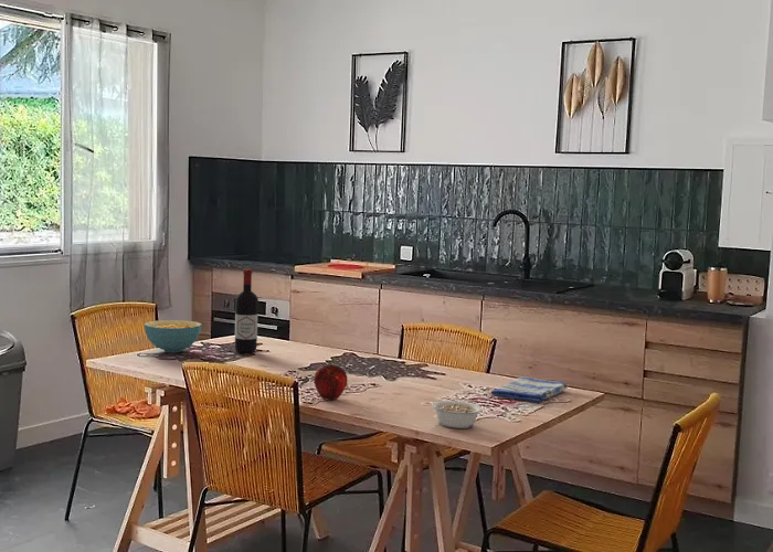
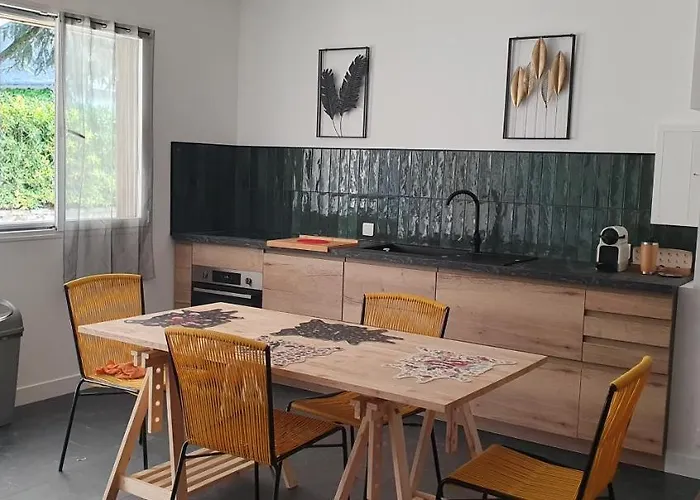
- apple (330, 382)
- dish towel (529, 388)
- legume (458, 413)
- wine bottle (246, 310)
- cereal bowl (172, 337)
